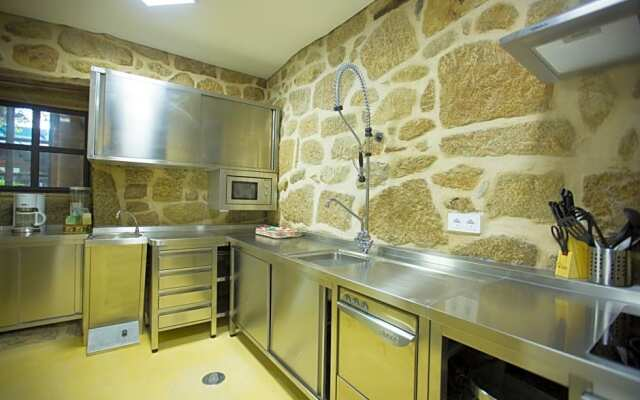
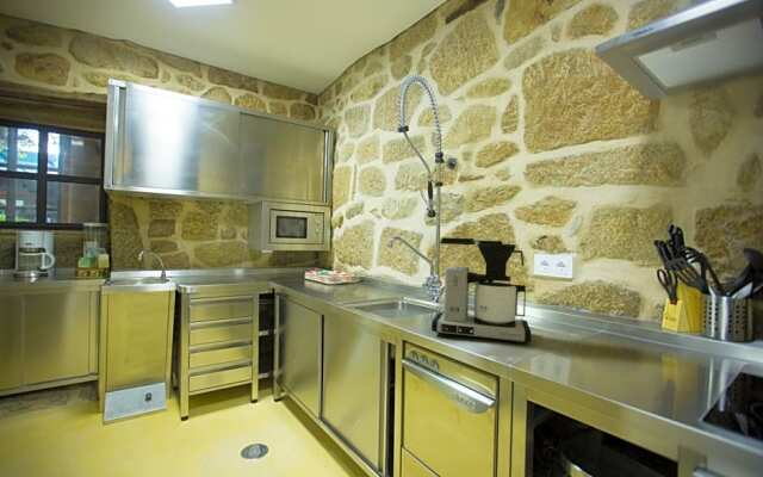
+ coffee maker (480, 286)
